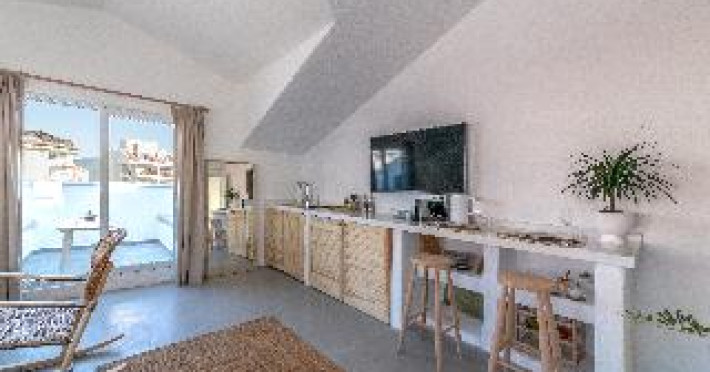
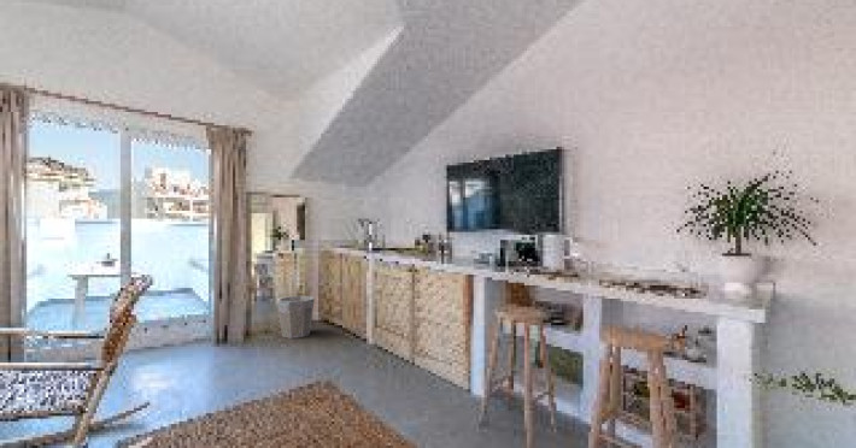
+ waste bin (295, 316)
